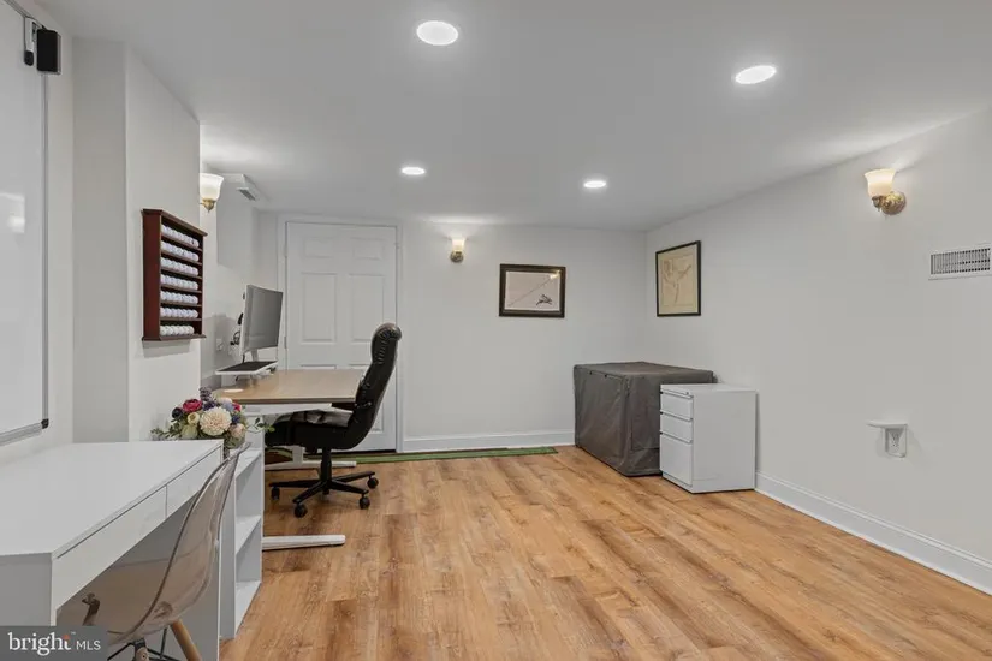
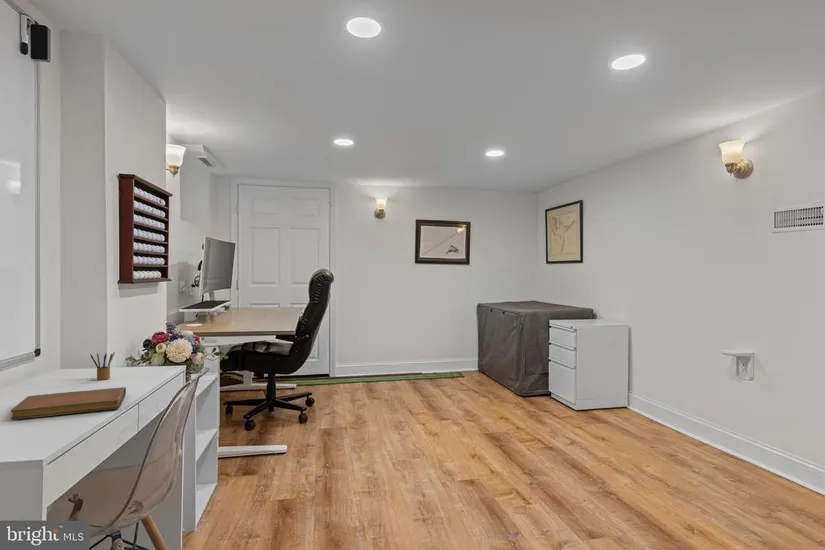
+ notebook (73, 401)
+ pencil box (103, 365)
